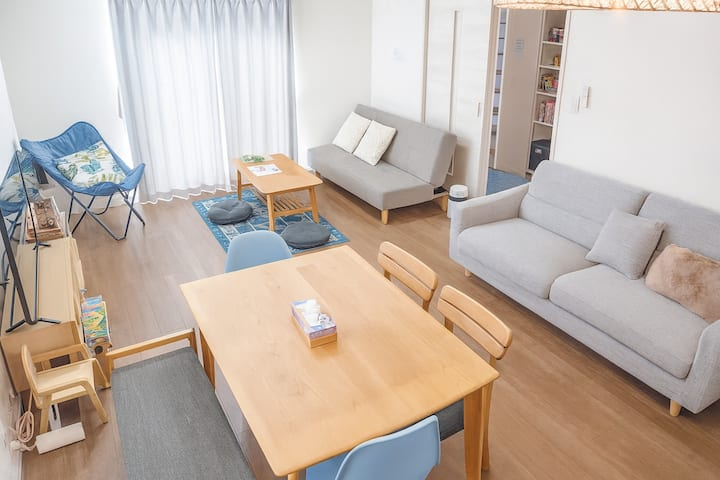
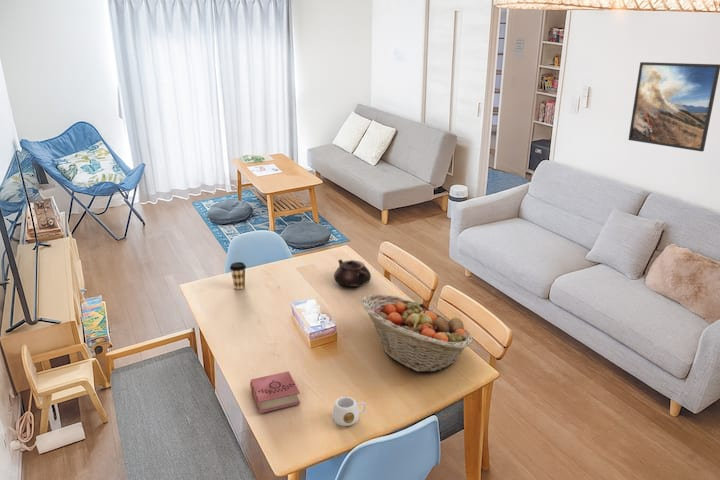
+ book (274, 391)
+ coffee cup (238, 276)
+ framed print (670, 105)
+ teapot (352, 271)
+ mug (349, 410)
+ fruit basket (415, 327)
